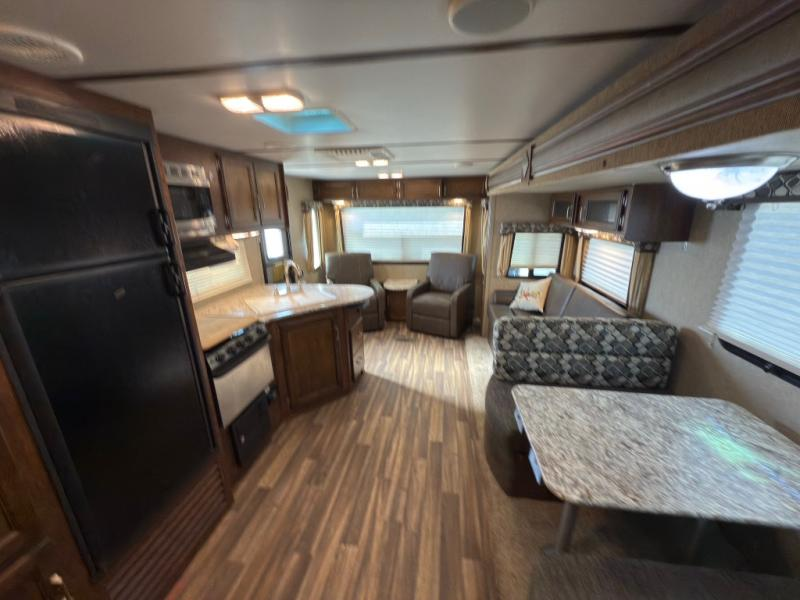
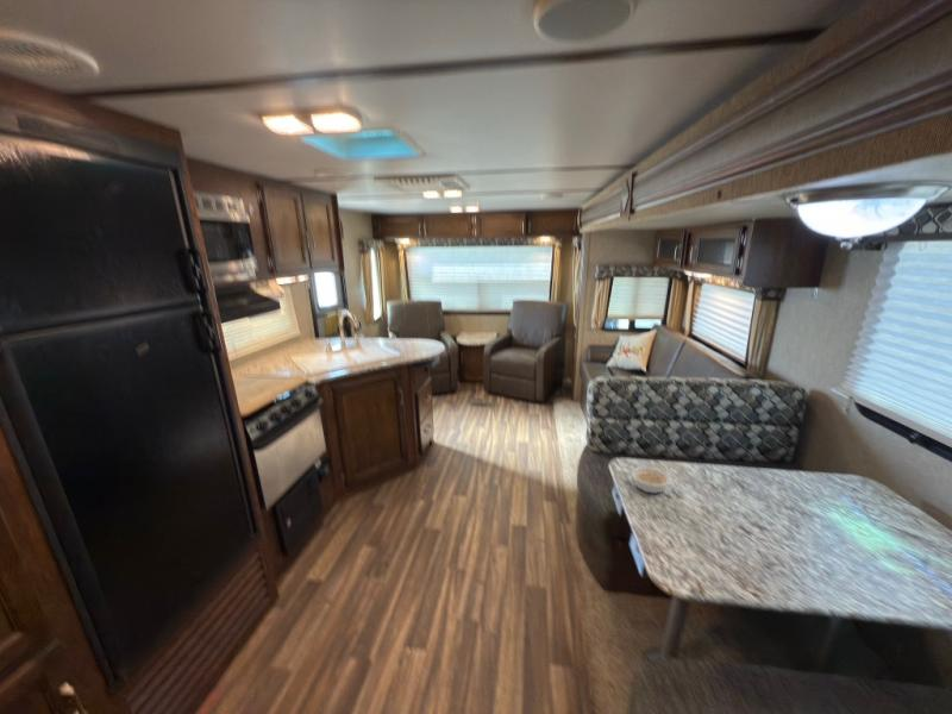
+ legume (649, 480)
